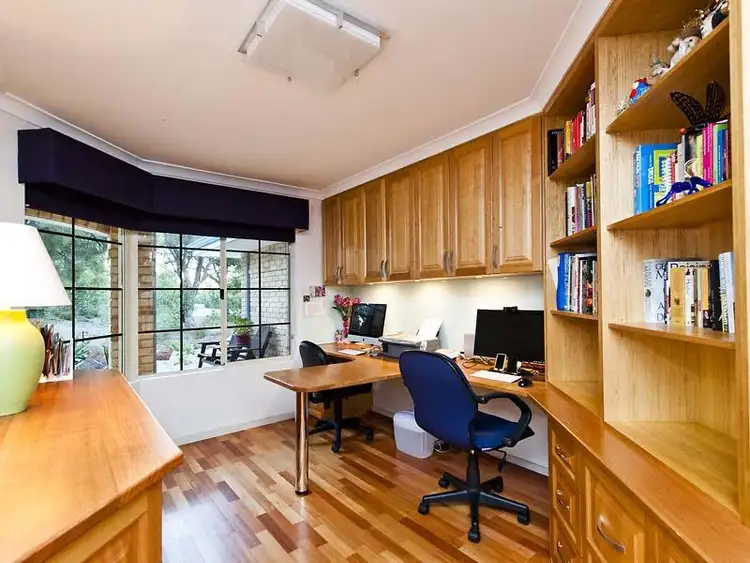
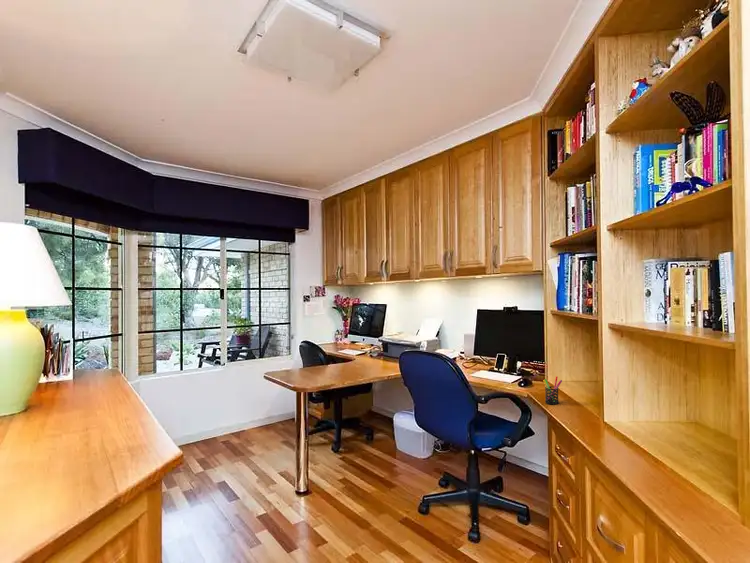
+ pen holder (551, 389)
